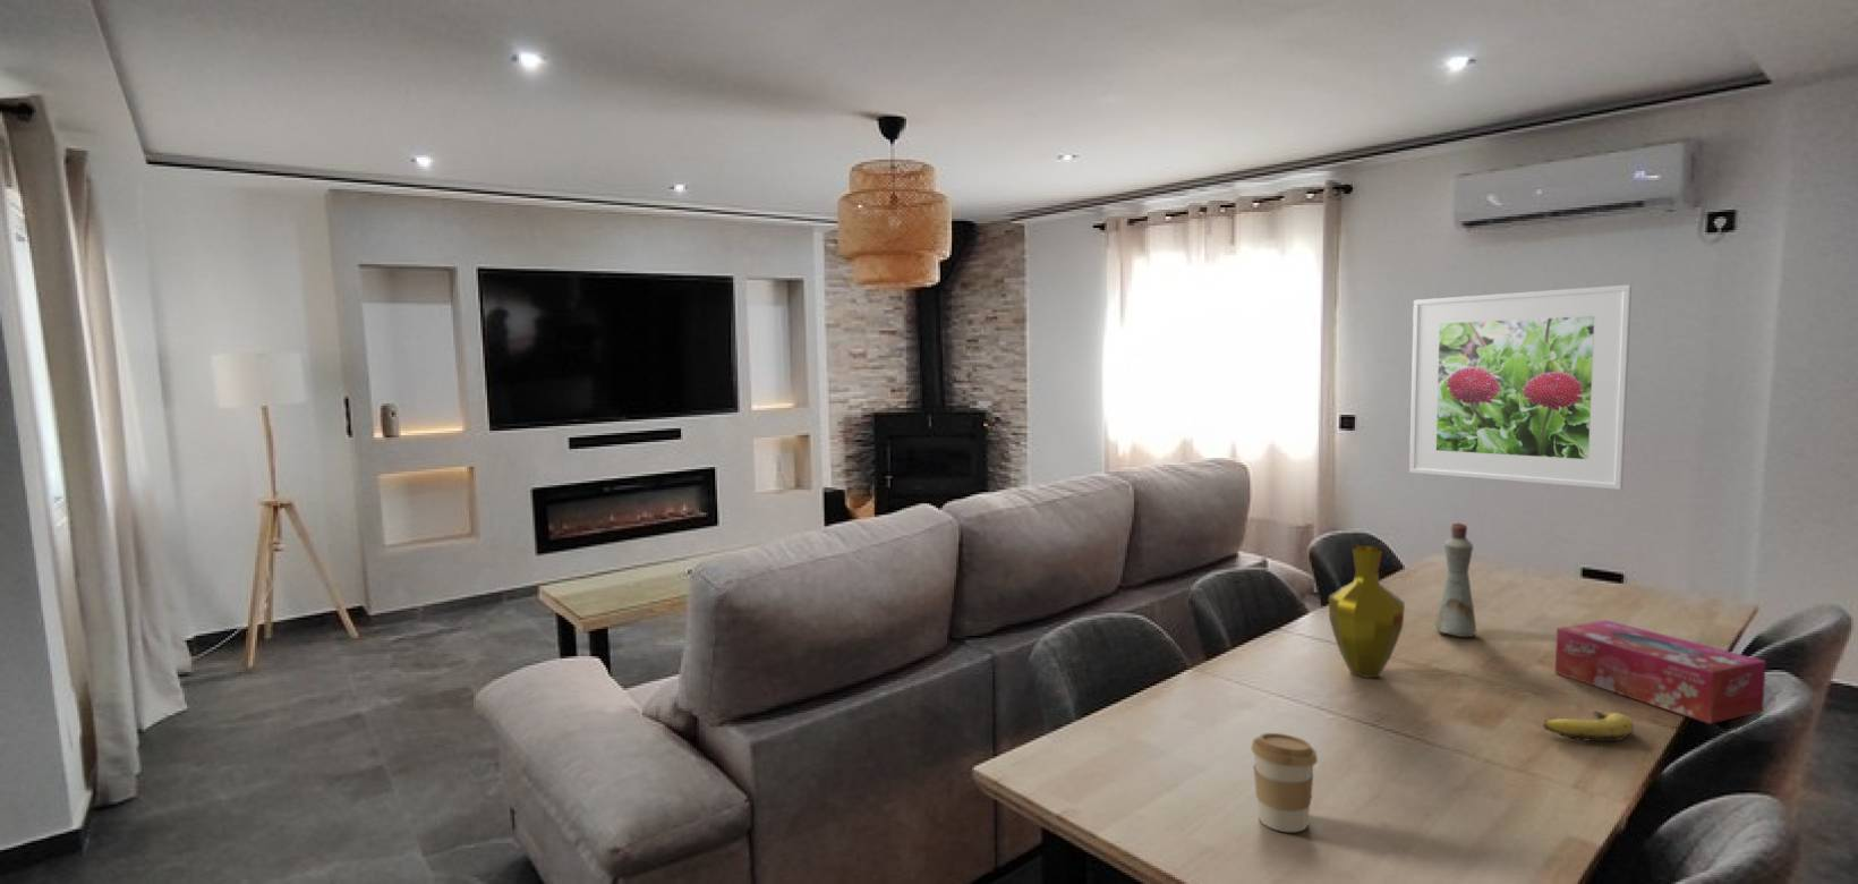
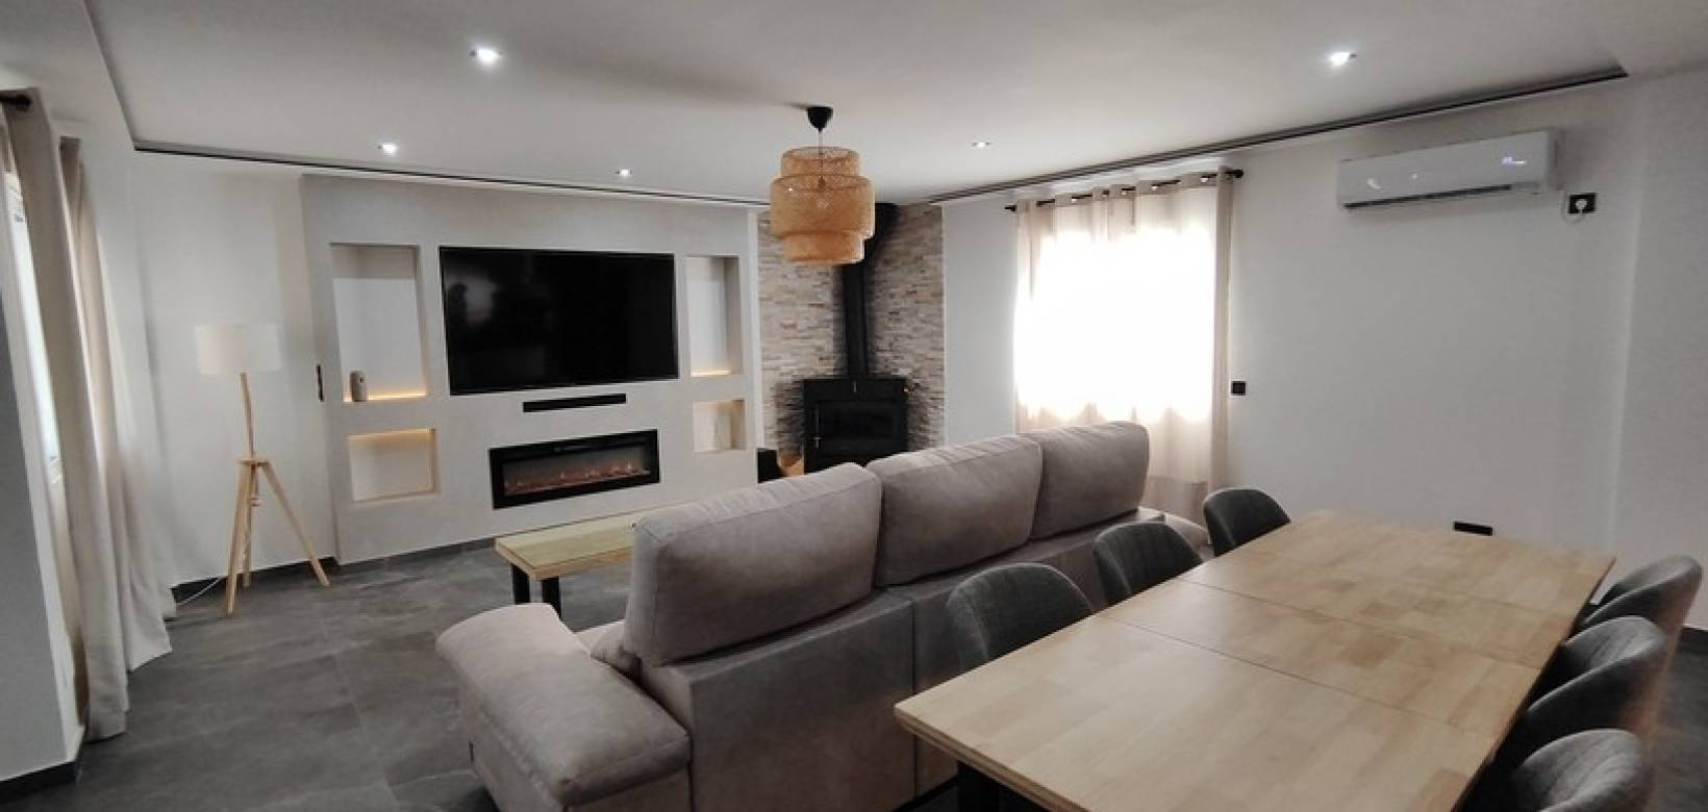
- vase (1365, 611)
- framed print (1510, 387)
- tissue box (1653, 666)
- bottle (1456, 577)
- coffee cup (1282, 779)
- banana (1594, 720)
